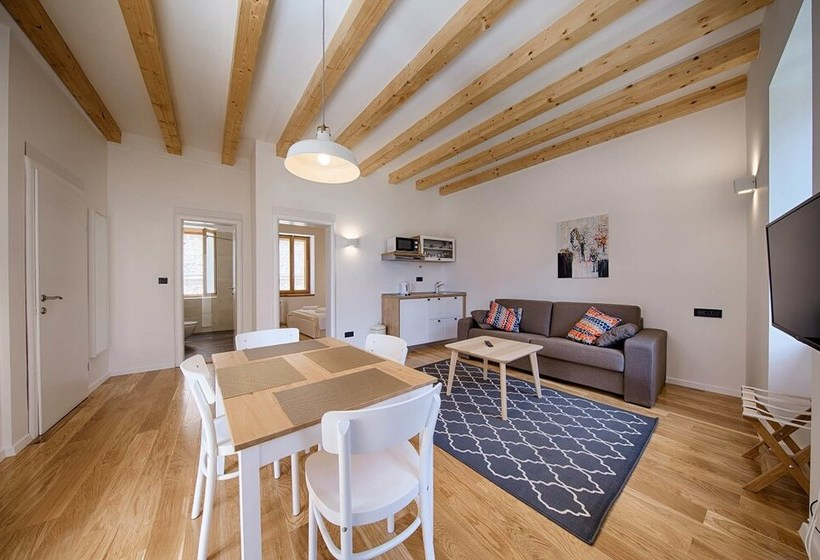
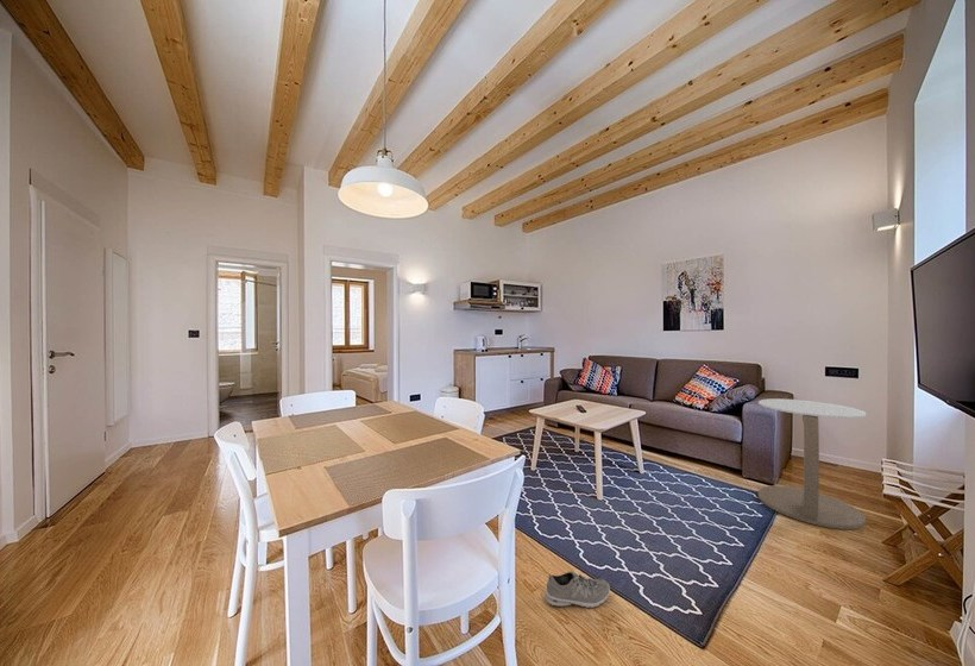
+ side table (807, 458)
+ sneaker (578, 586)
